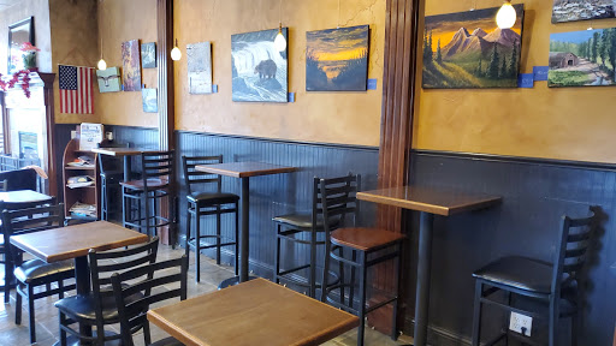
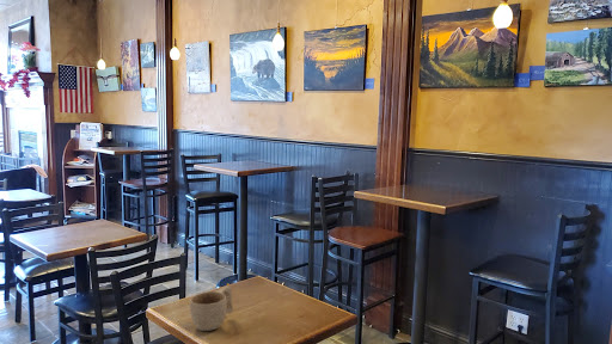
+ cup (214, 308)
